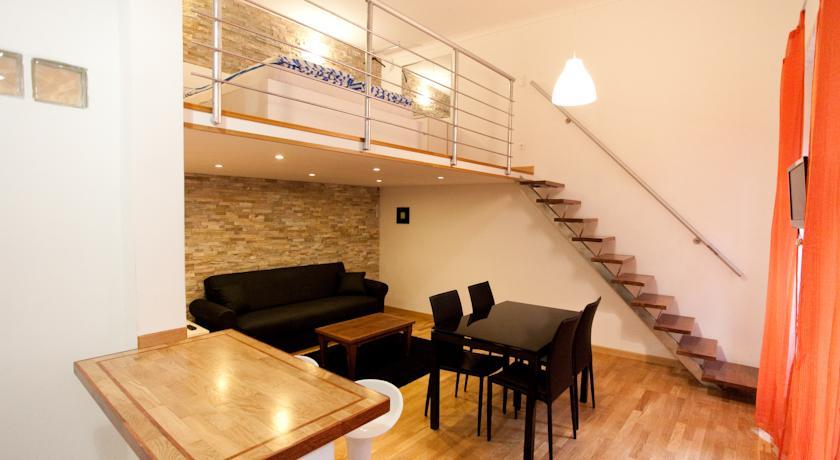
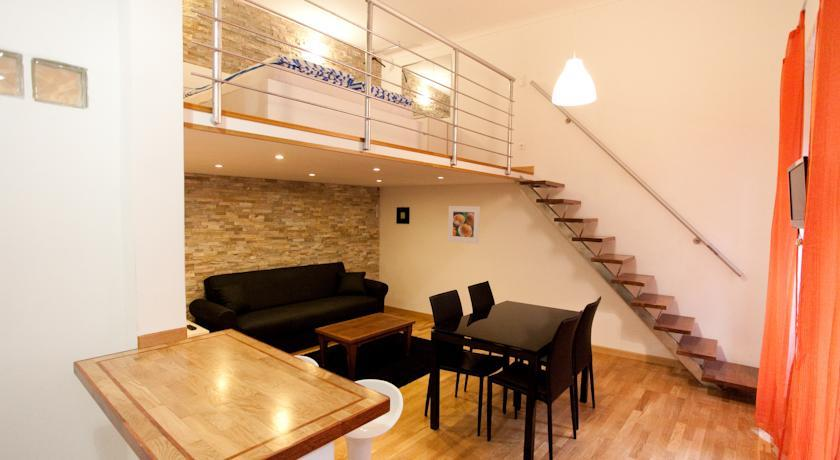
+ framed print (463, 224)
